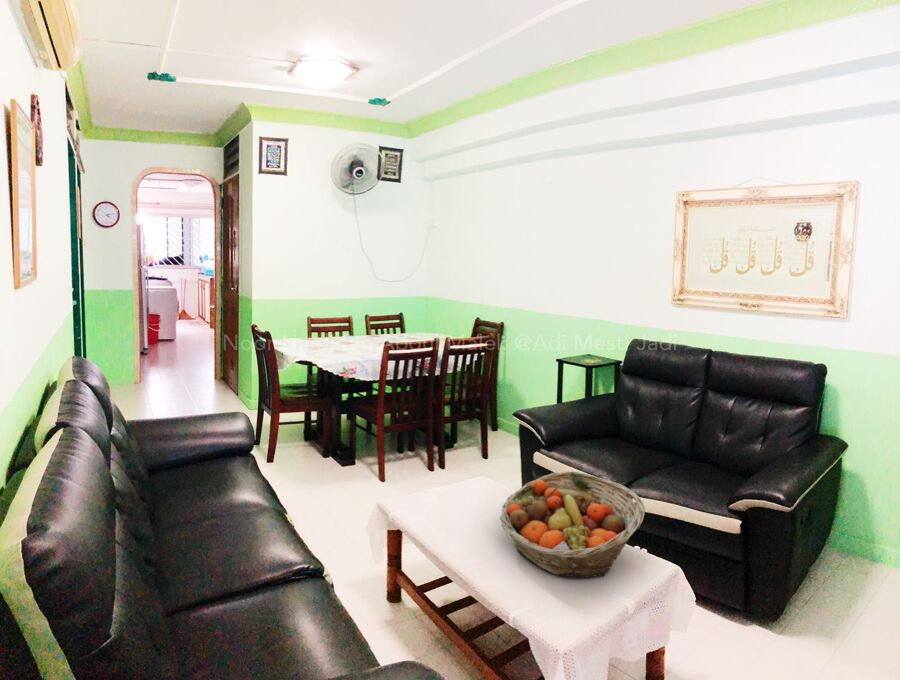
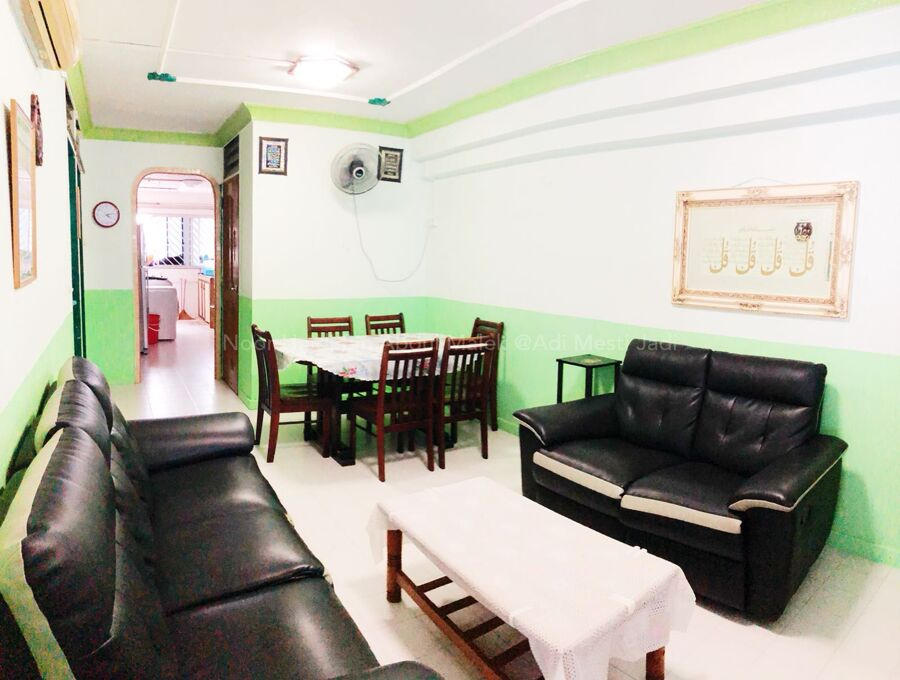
- fruit basket (569, 520)
